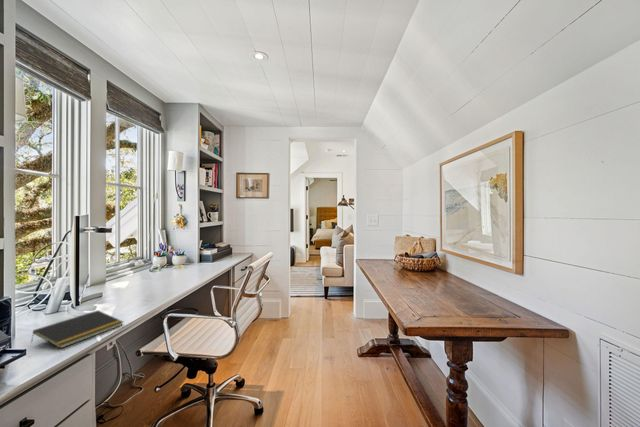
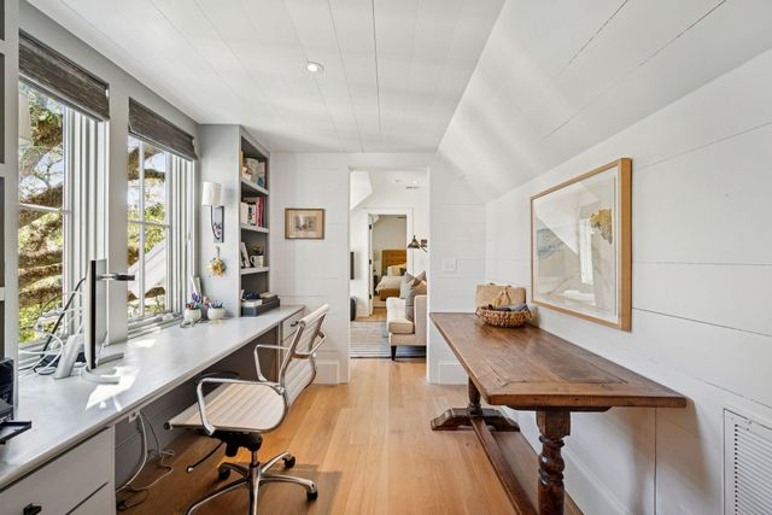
- notepad (81, 327)
